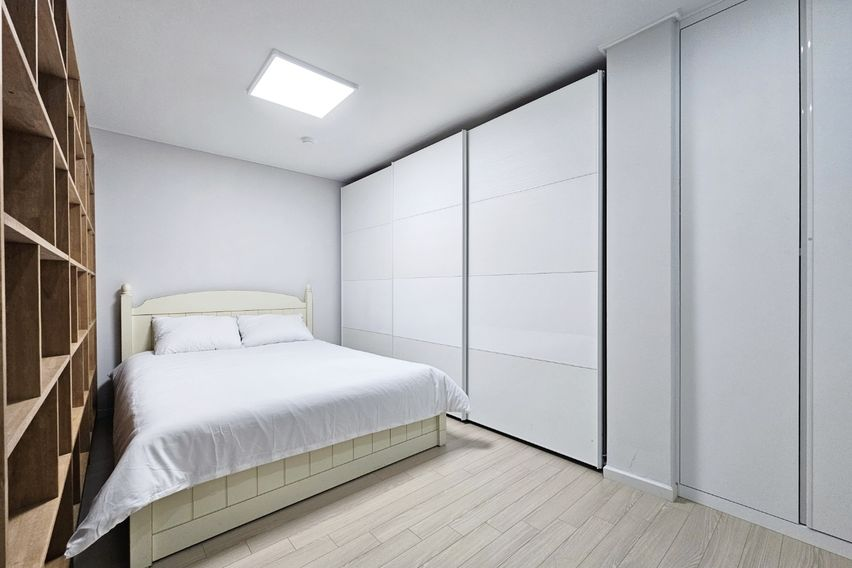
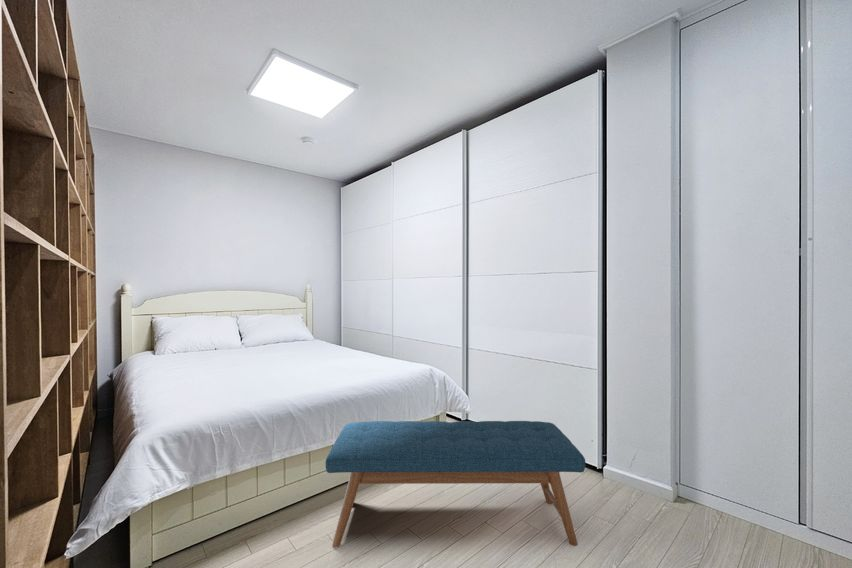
+ bench (452, 476)
